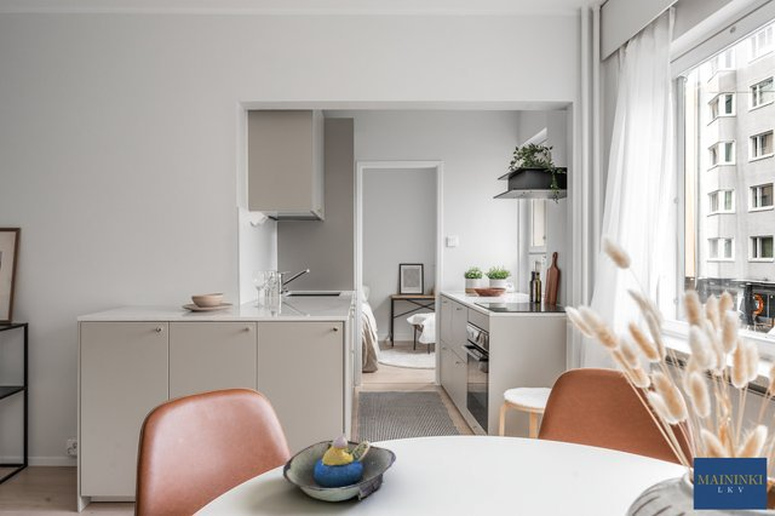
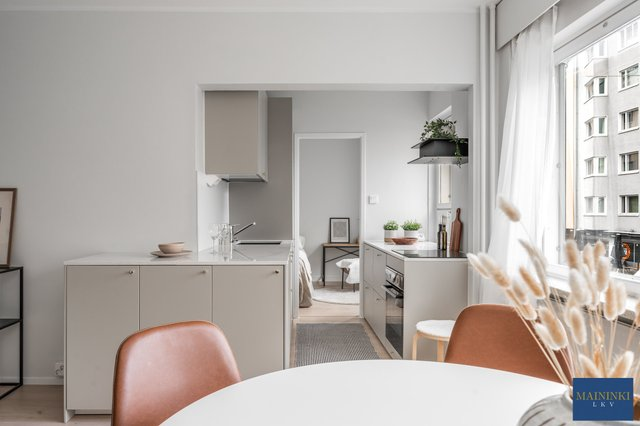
- decorative bowl (339, 454)
